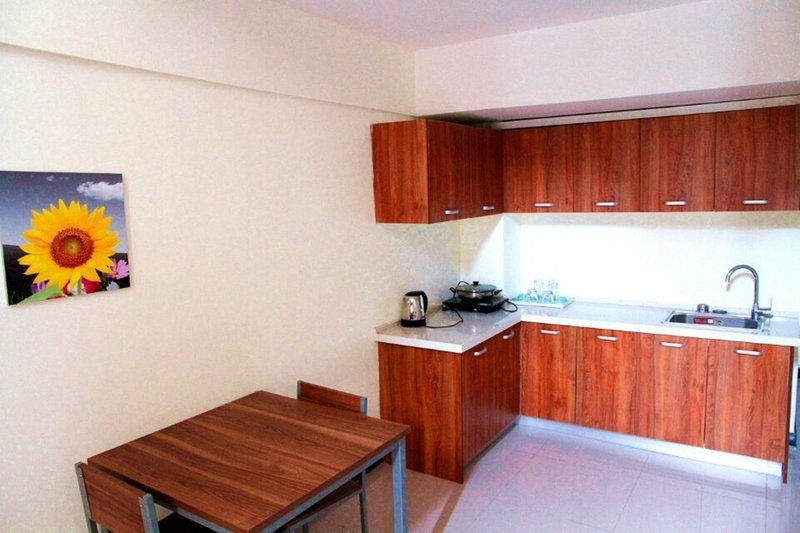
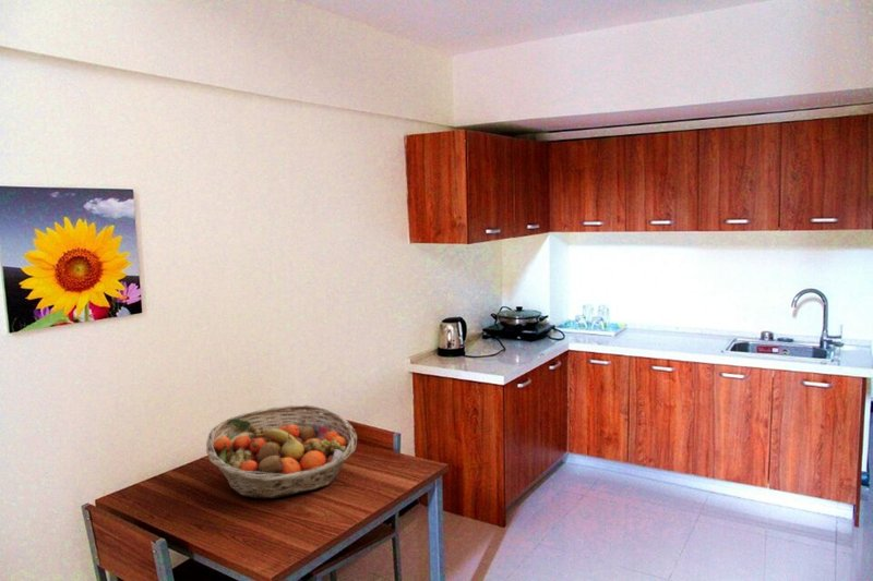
+ fruit basket (284, 449)
